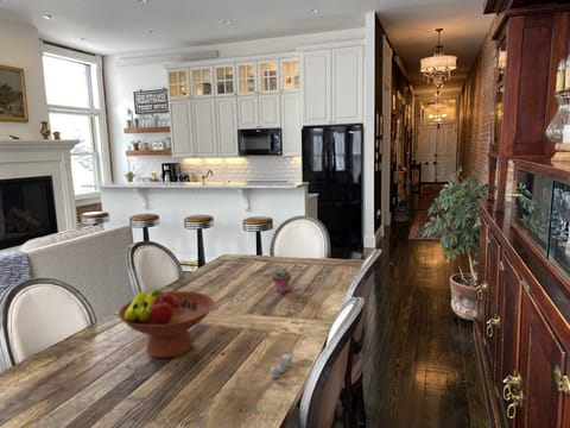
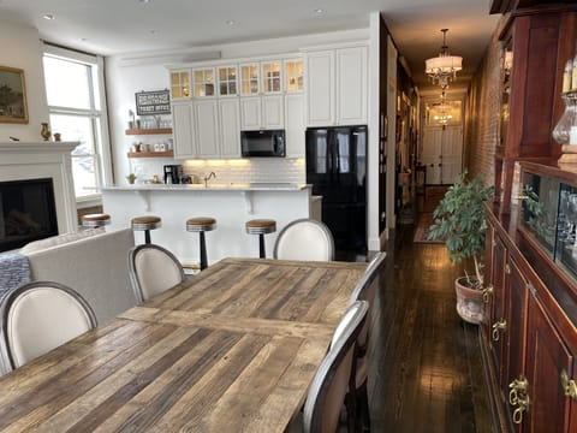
- fruit bowl (167, 319)
- potted succulent (281, 278)
- salt and pepper shaker set (280, 365)
